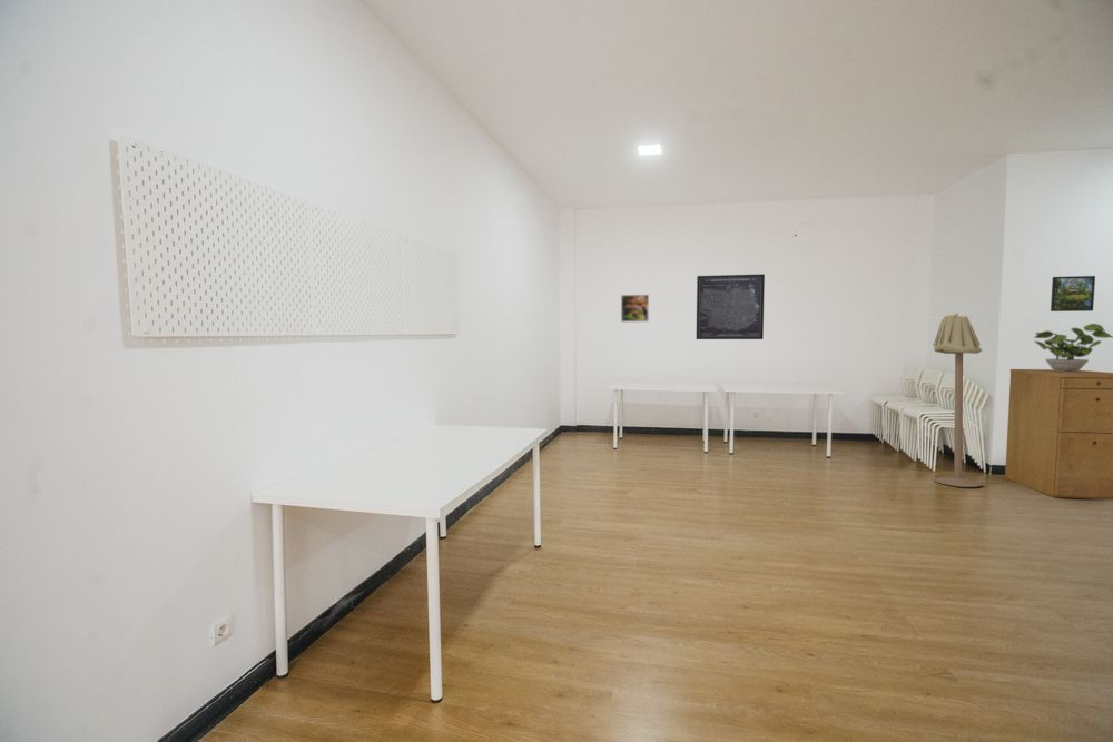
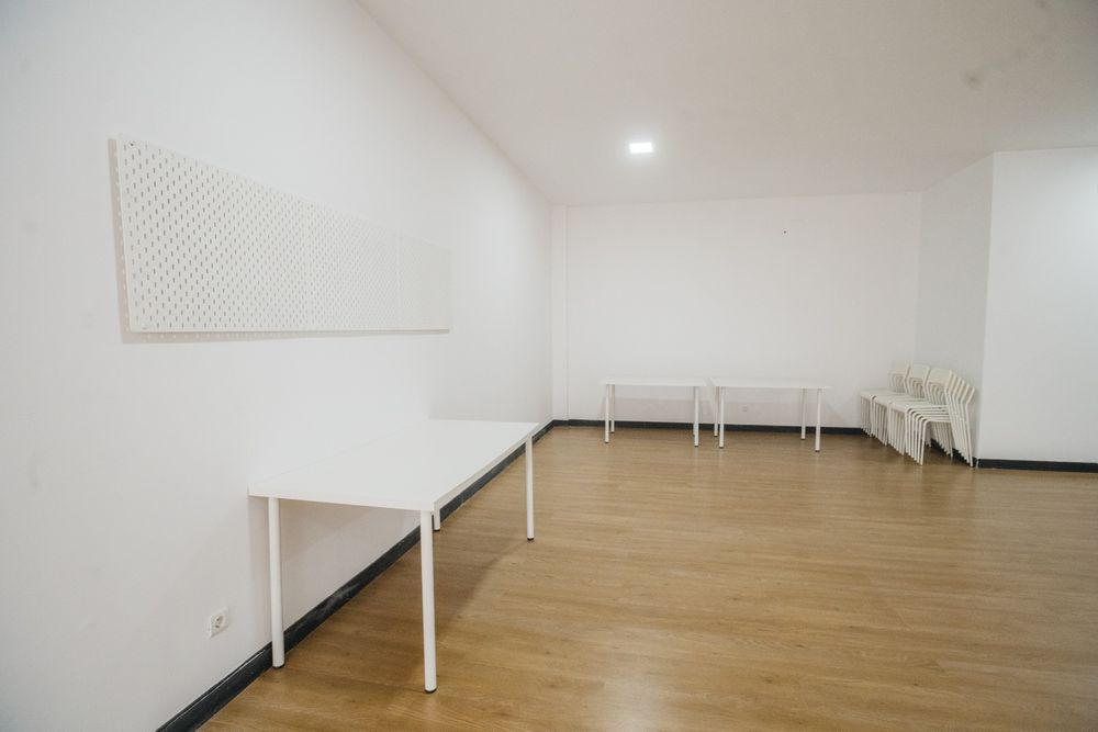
- wall art (729, 307)
- potted plant (1071, 347)
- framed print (1072, 294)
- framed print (634, 308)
- filing cabinet (1064, 431)
- floor lamp (956, 397)
